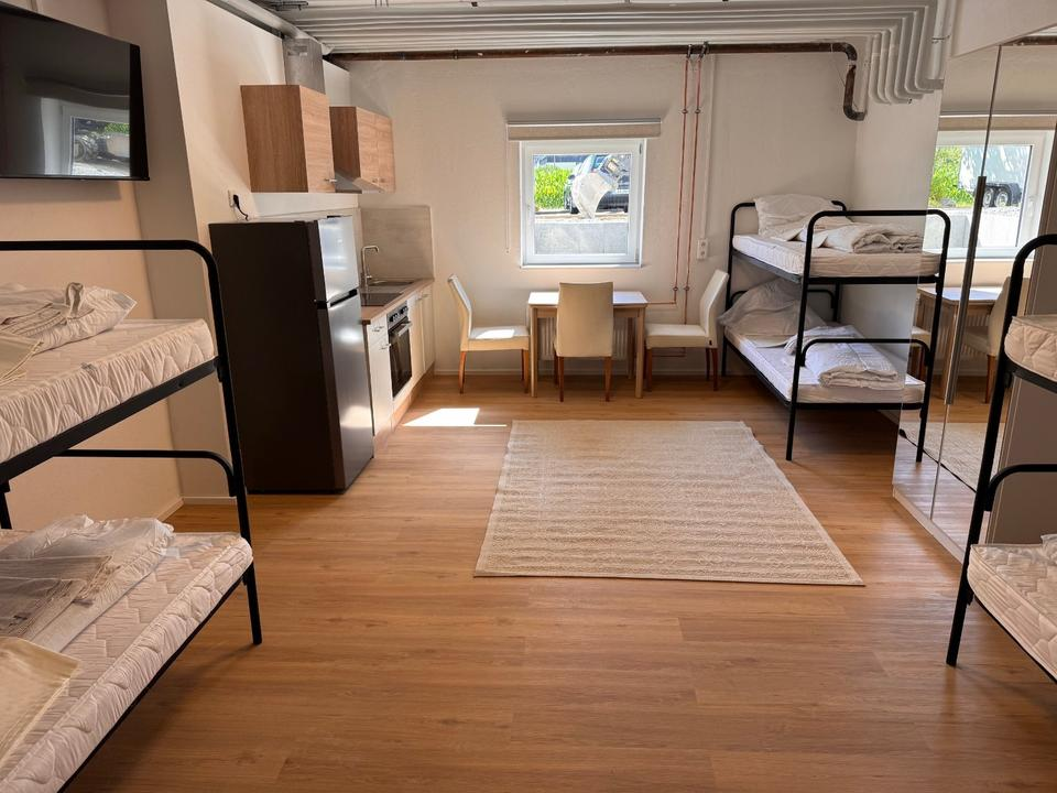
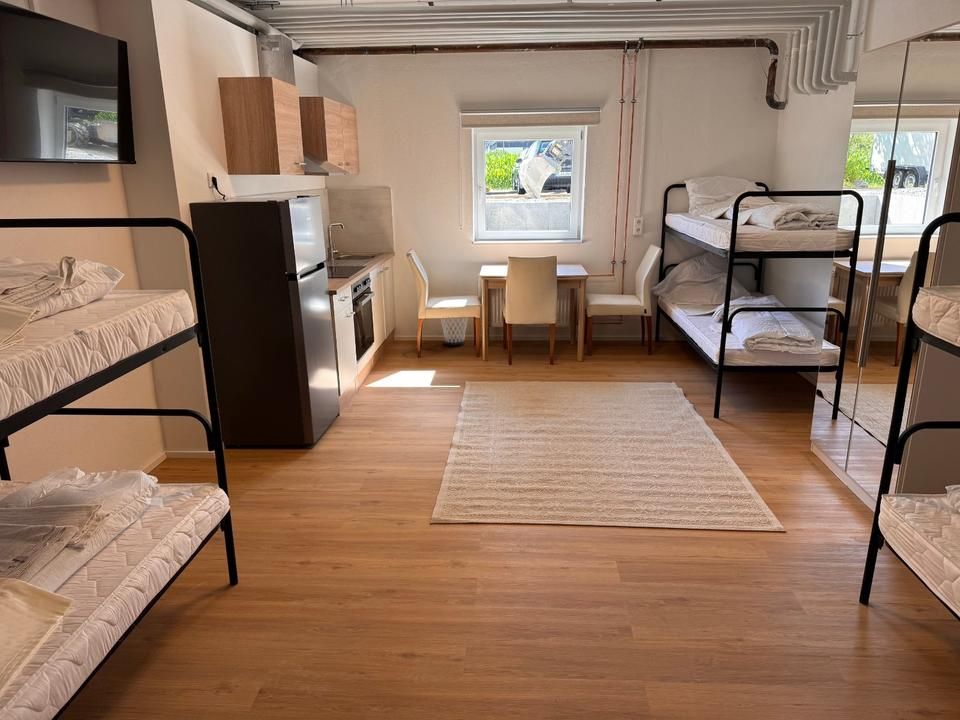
+ wastebasket (454, 326)
